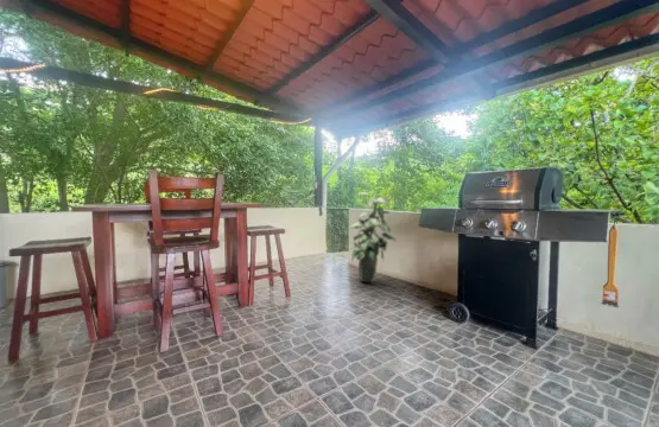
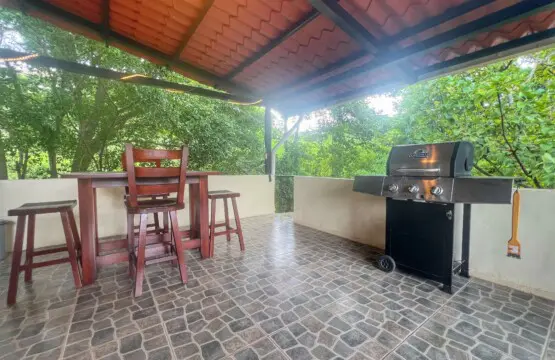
- indoor plant (369, 236)
